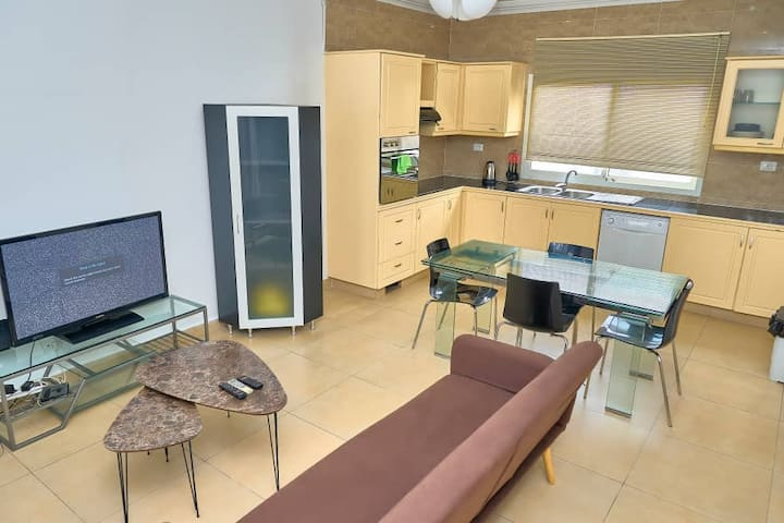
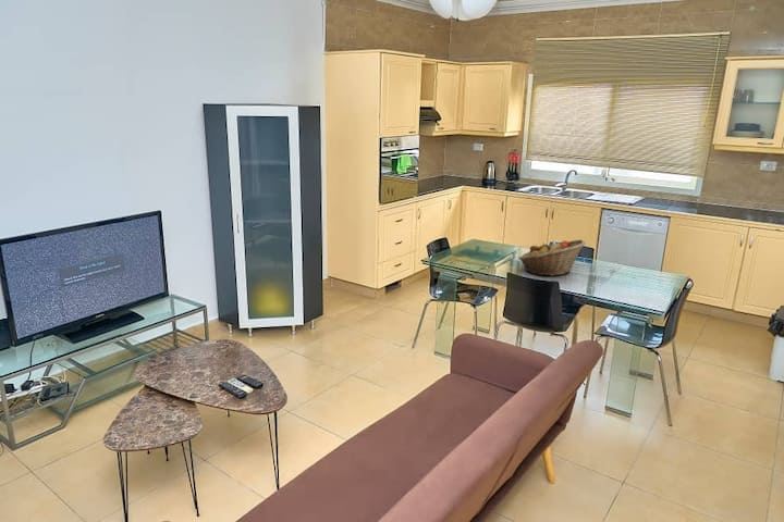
+ fruit basket (551, 254)
